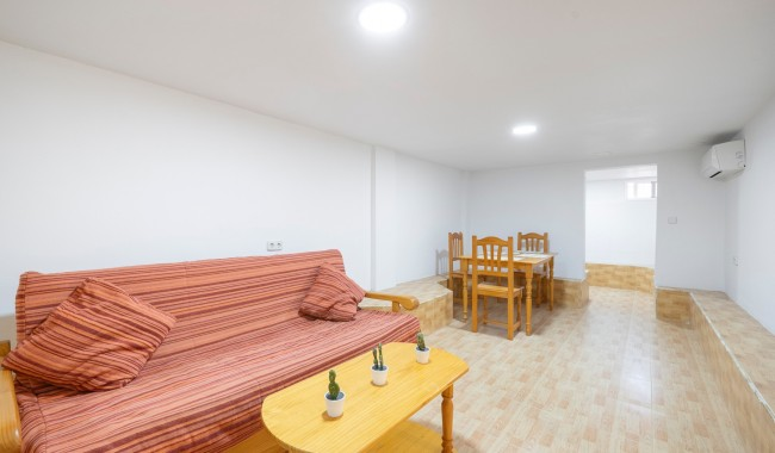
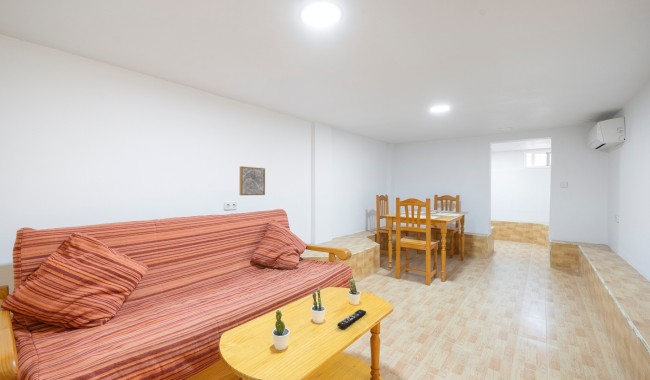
+ wall art (252, 181)
+ remote control (352, 318)
